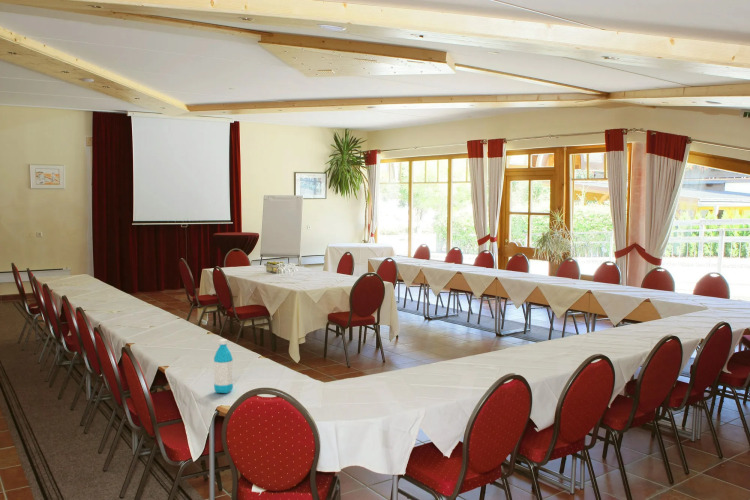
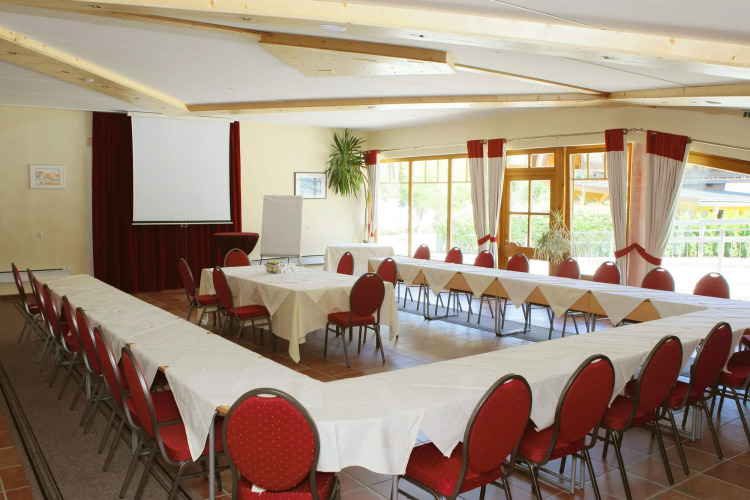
- water bottle (223, 365)
